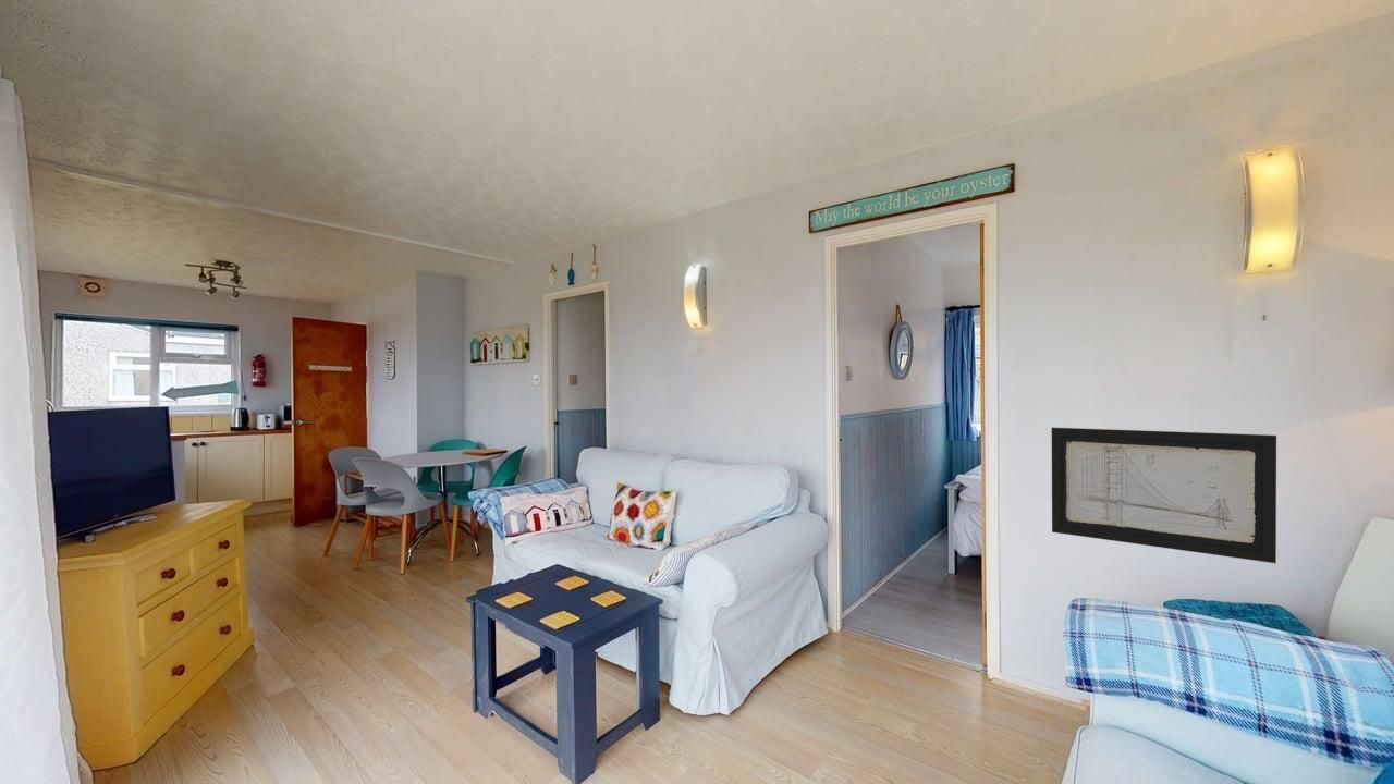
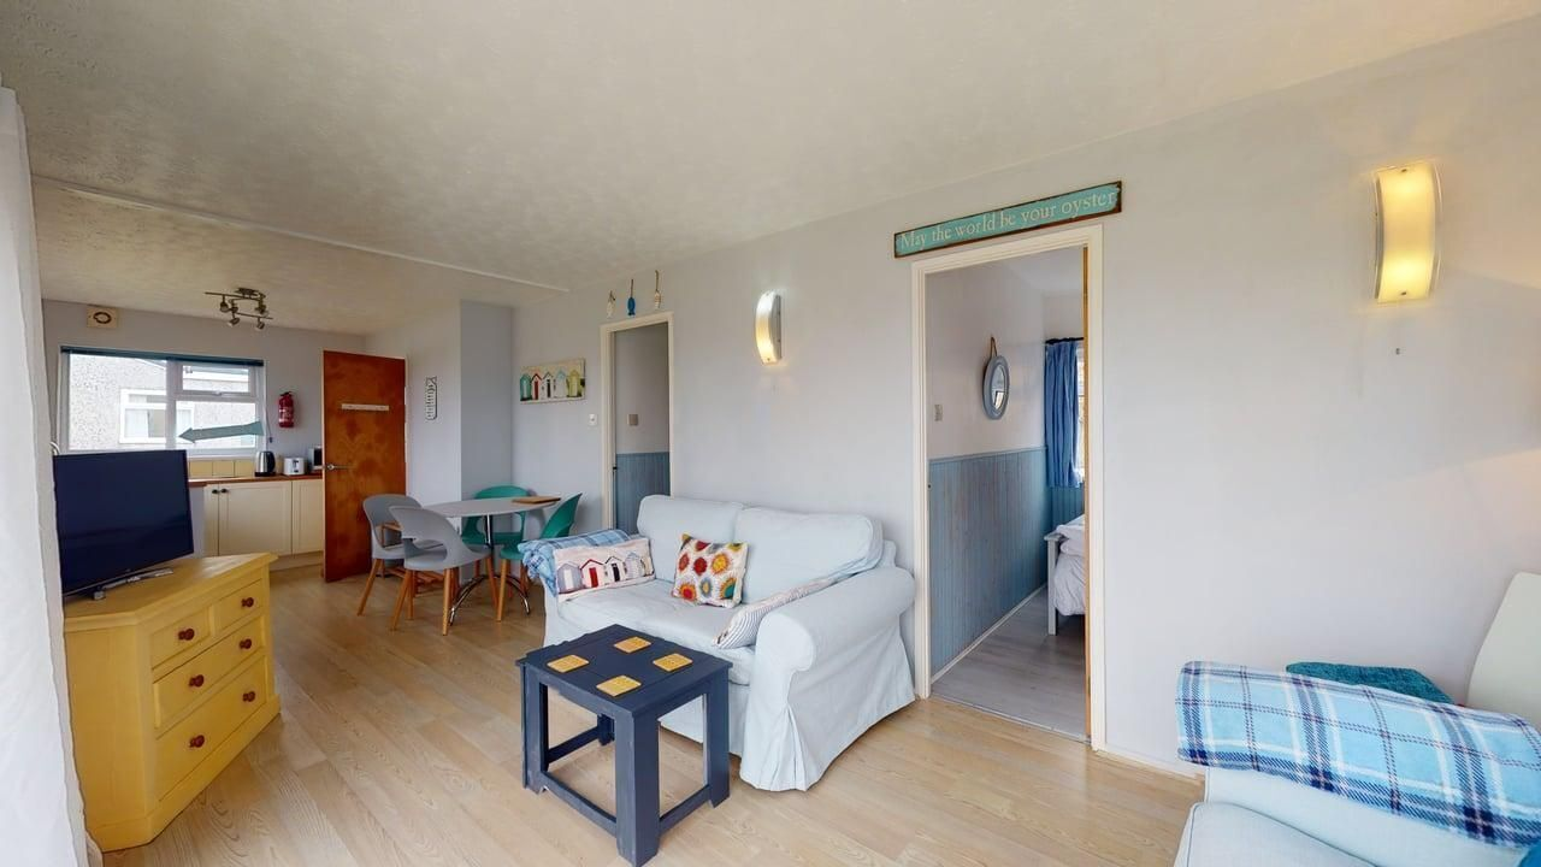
- wall art (1152, 488)
